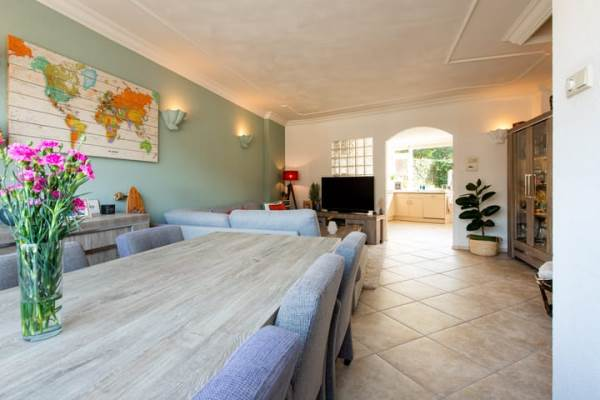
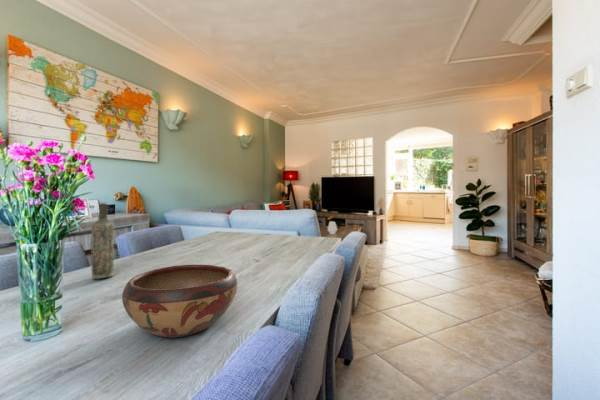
+ decorative bowl (184, 299)
+ bottle (102, 239)
